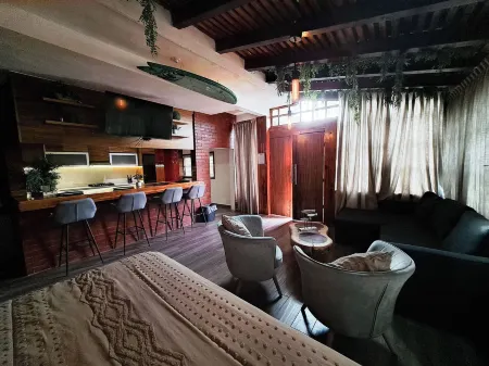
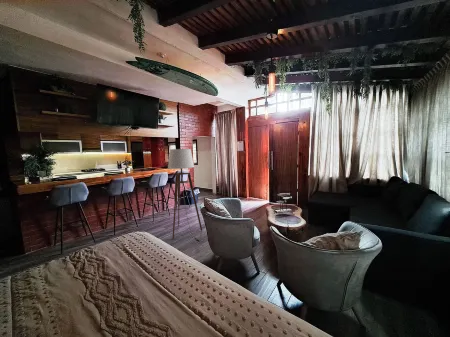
+ floor lamp (183, 192)
